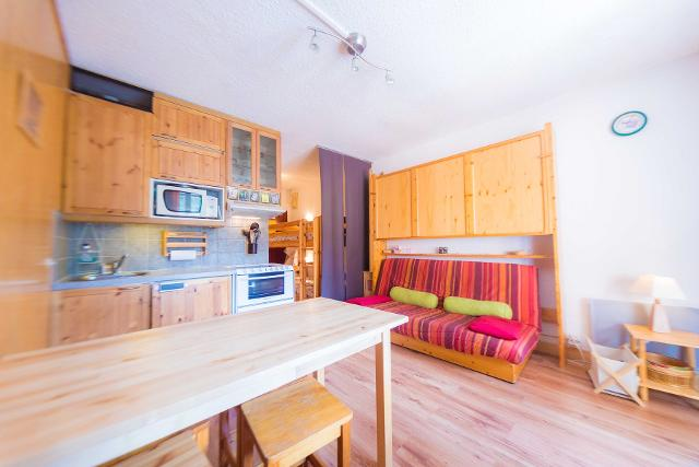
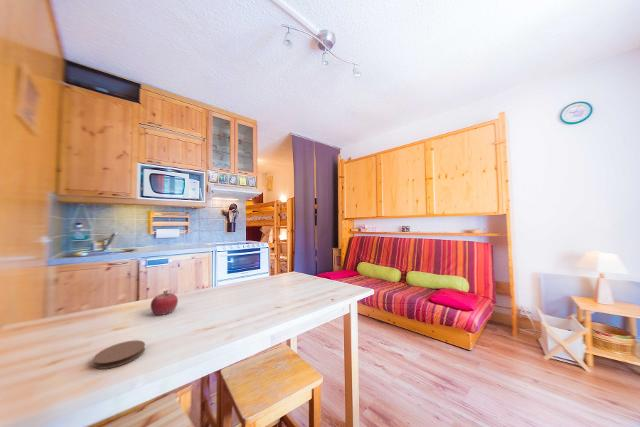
+ coaster (120, 353)
+ fruit (164, 301)
